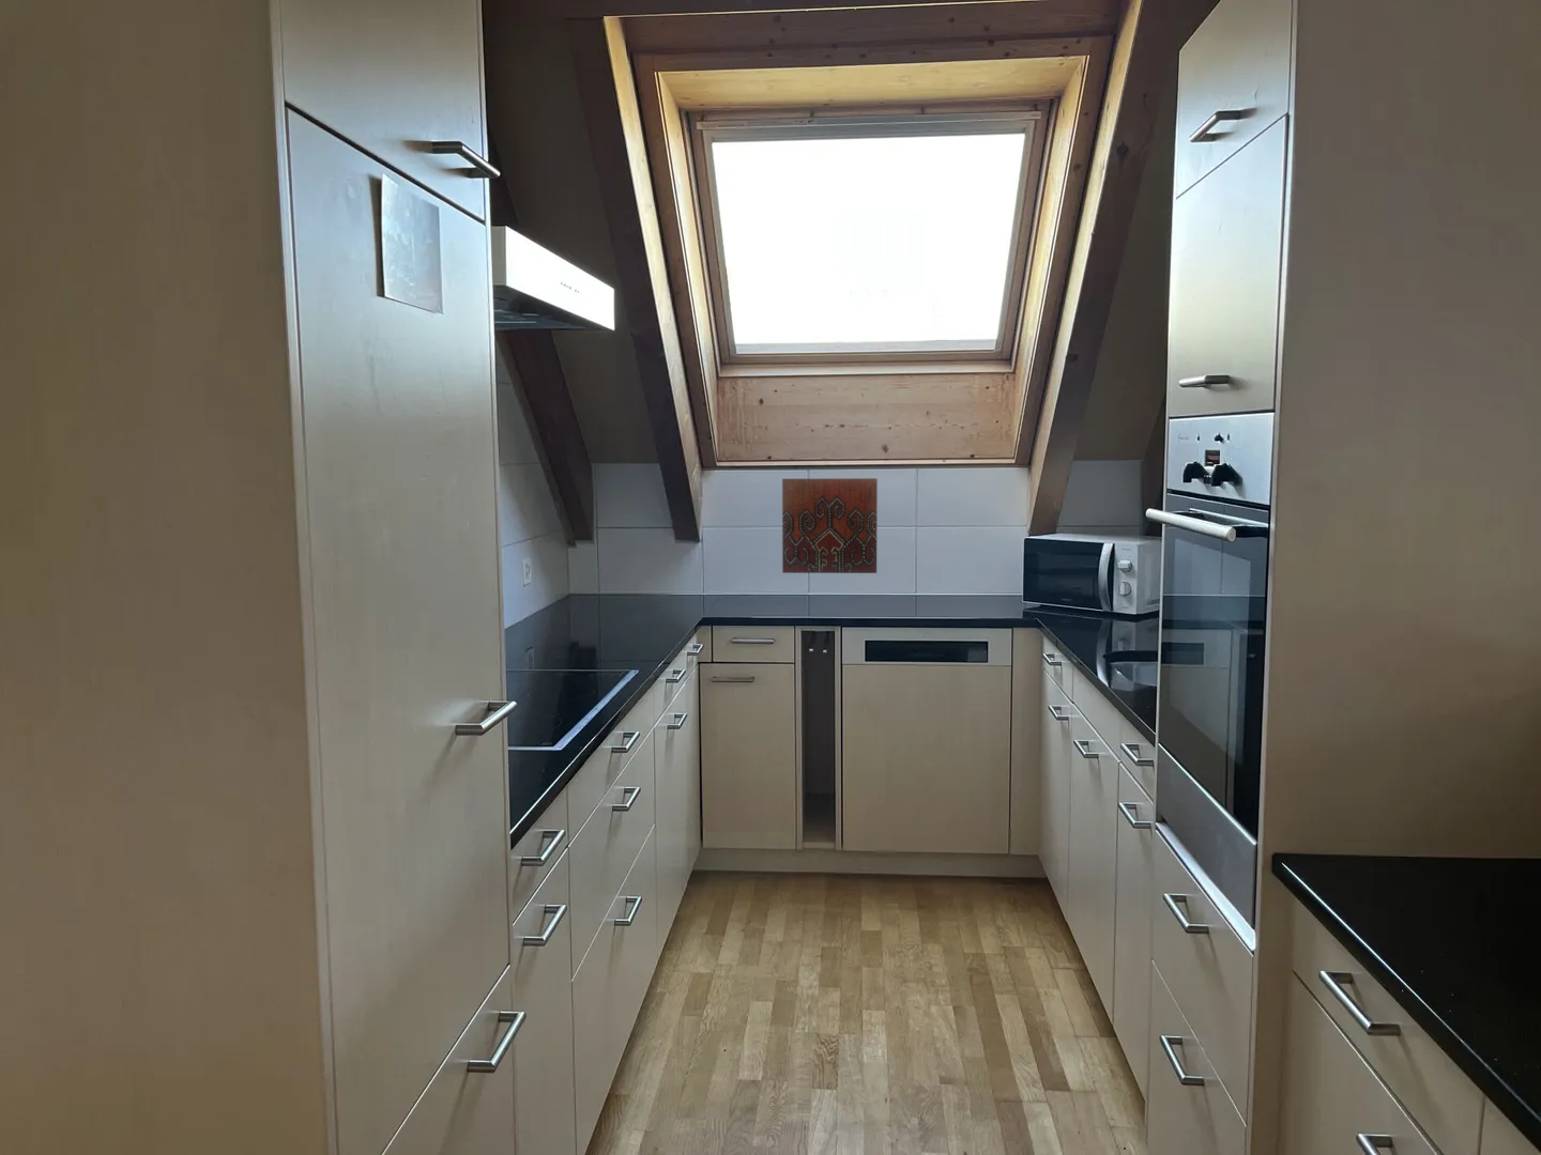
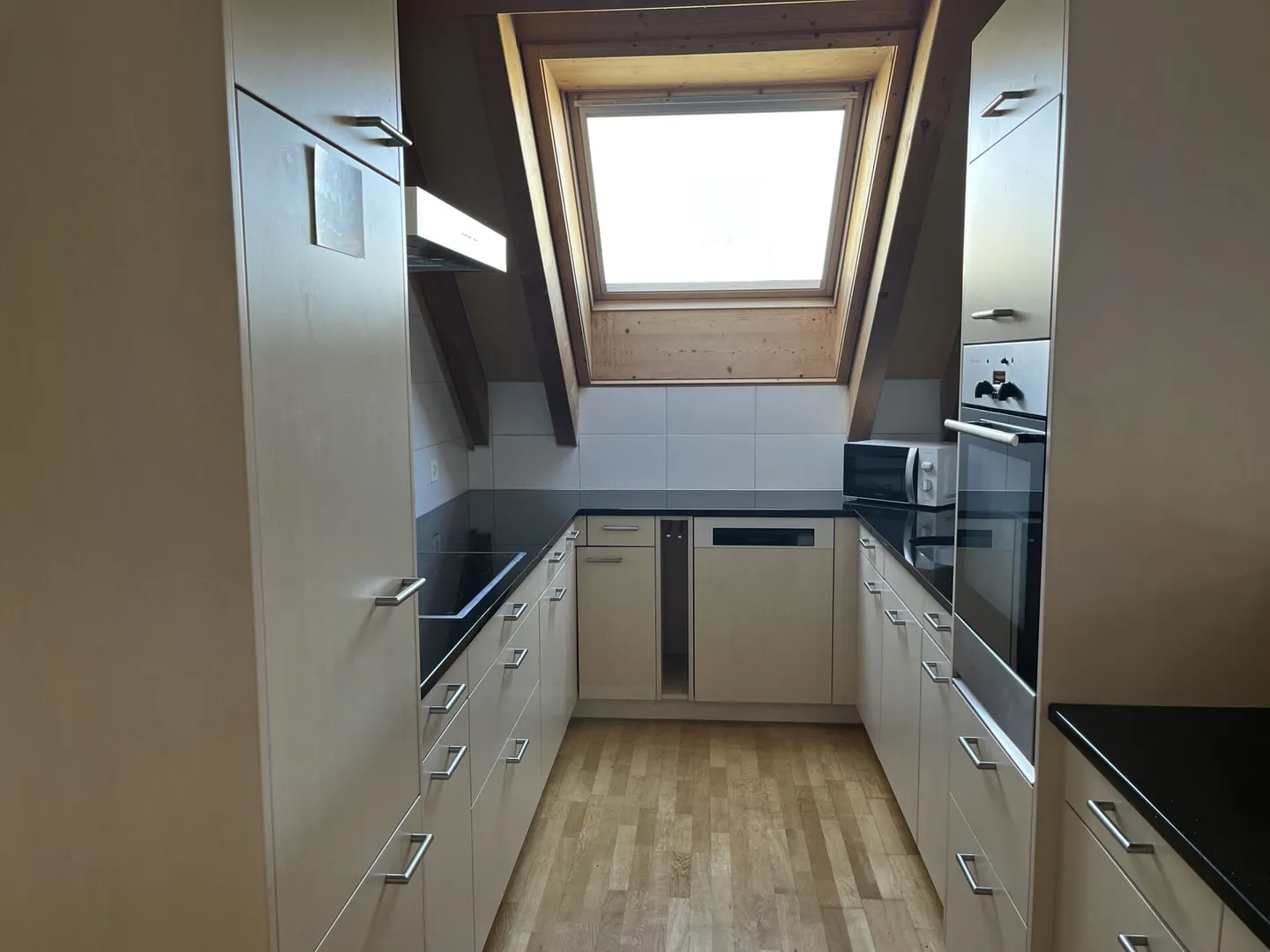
- decorative tile (830, 525)
